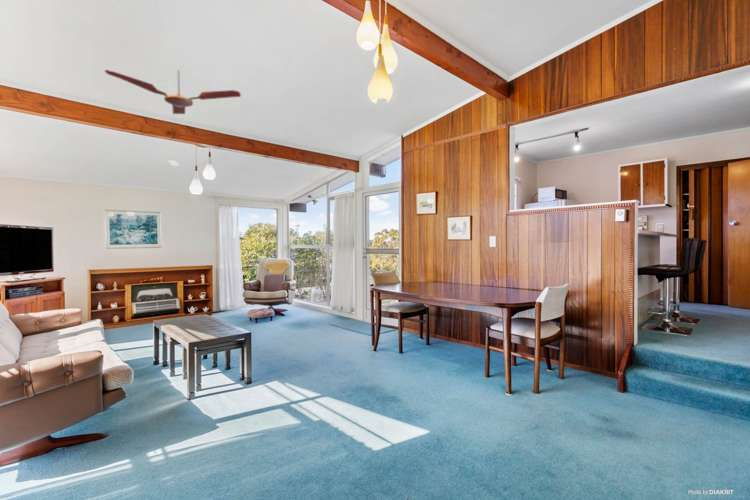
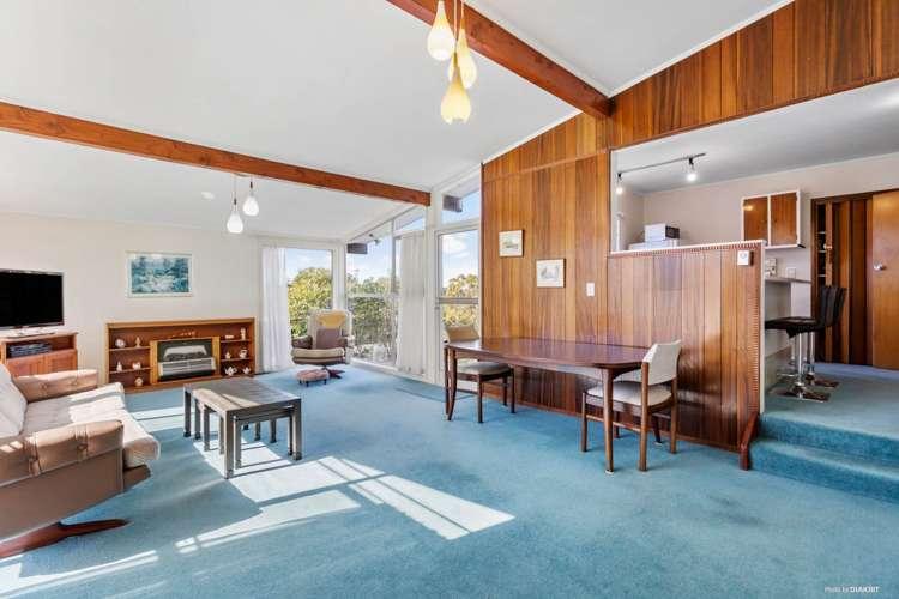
- ceiling fan (178, 93)
